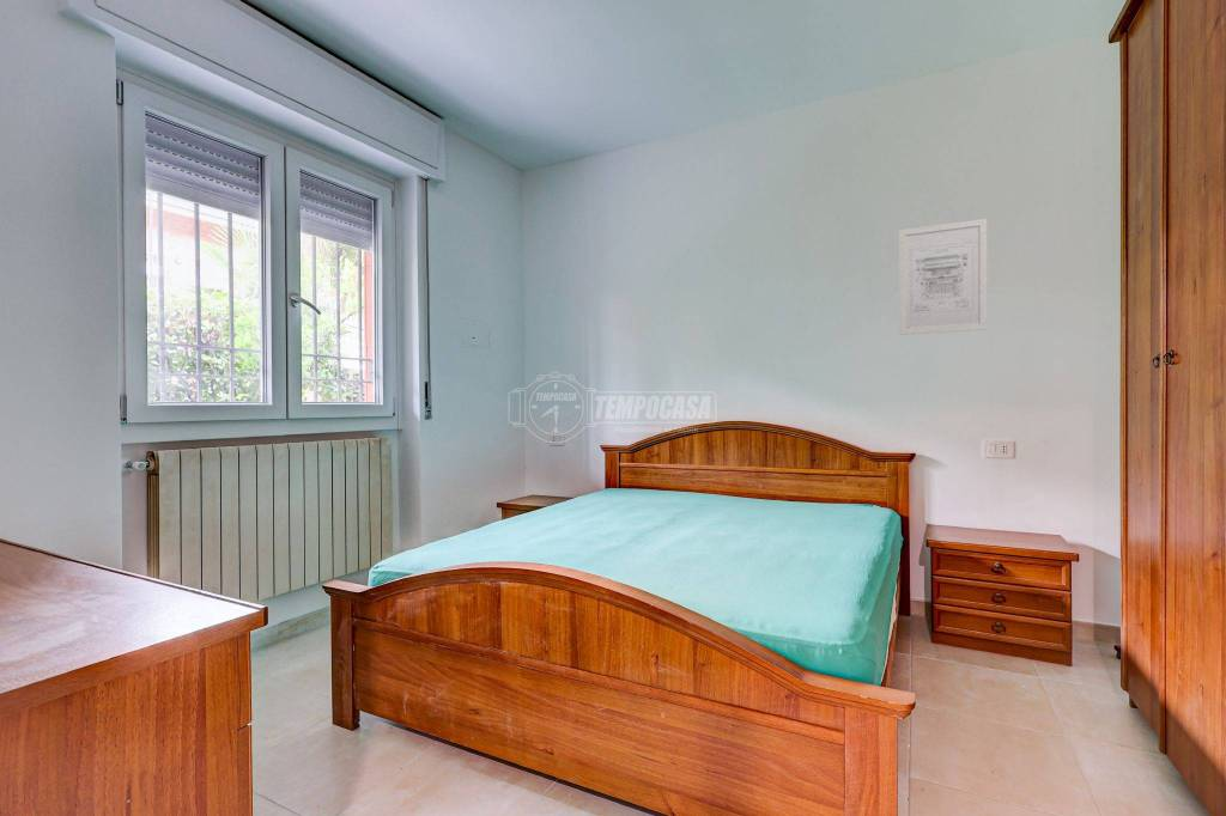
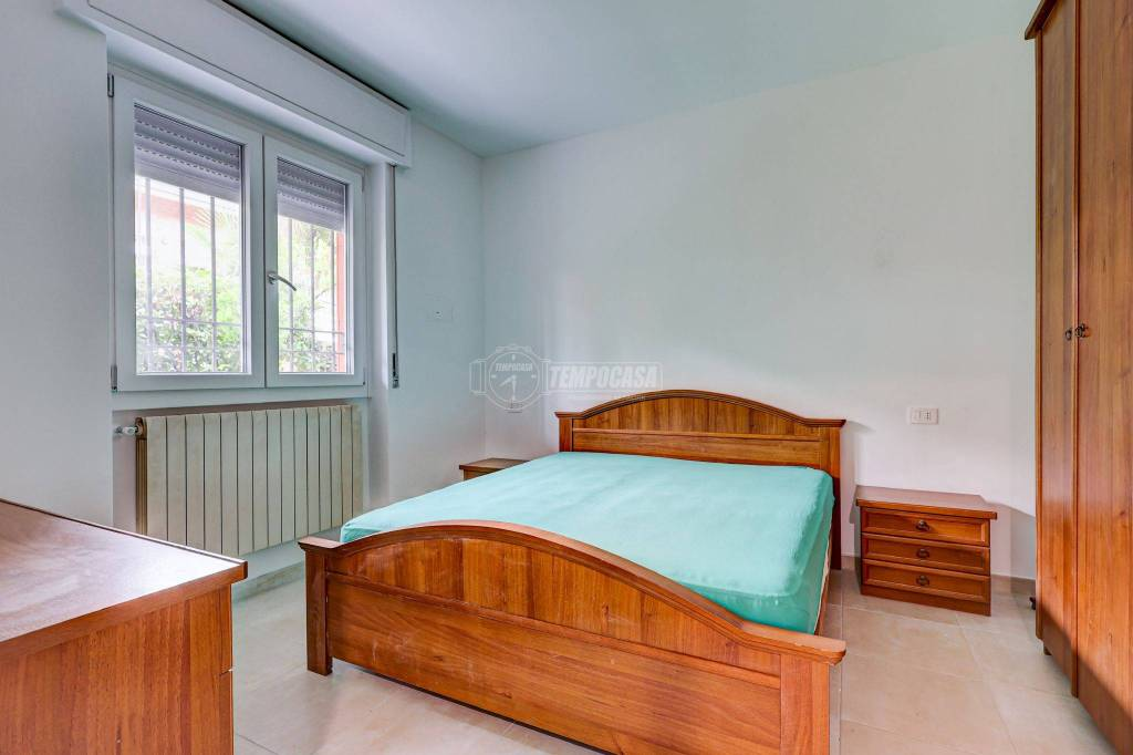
- wall art (941, 278)
